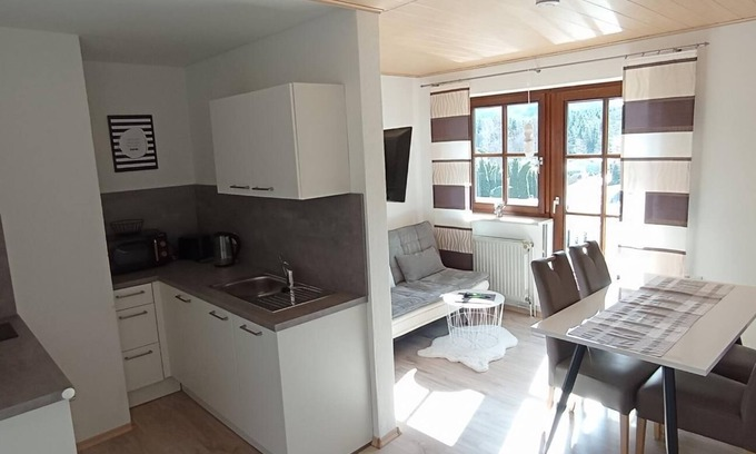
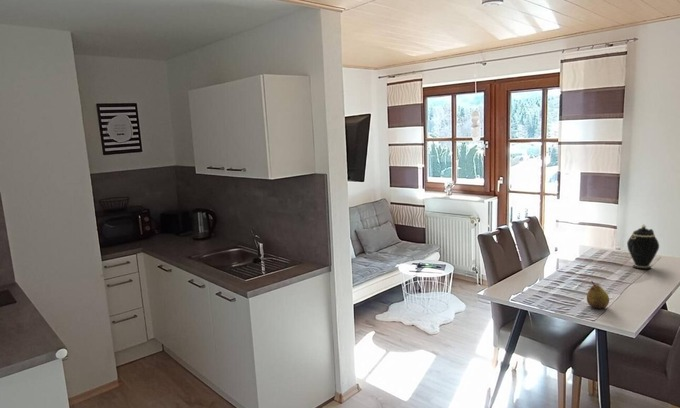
+ teapot (642, 246)
+ fruit (597, 294)
